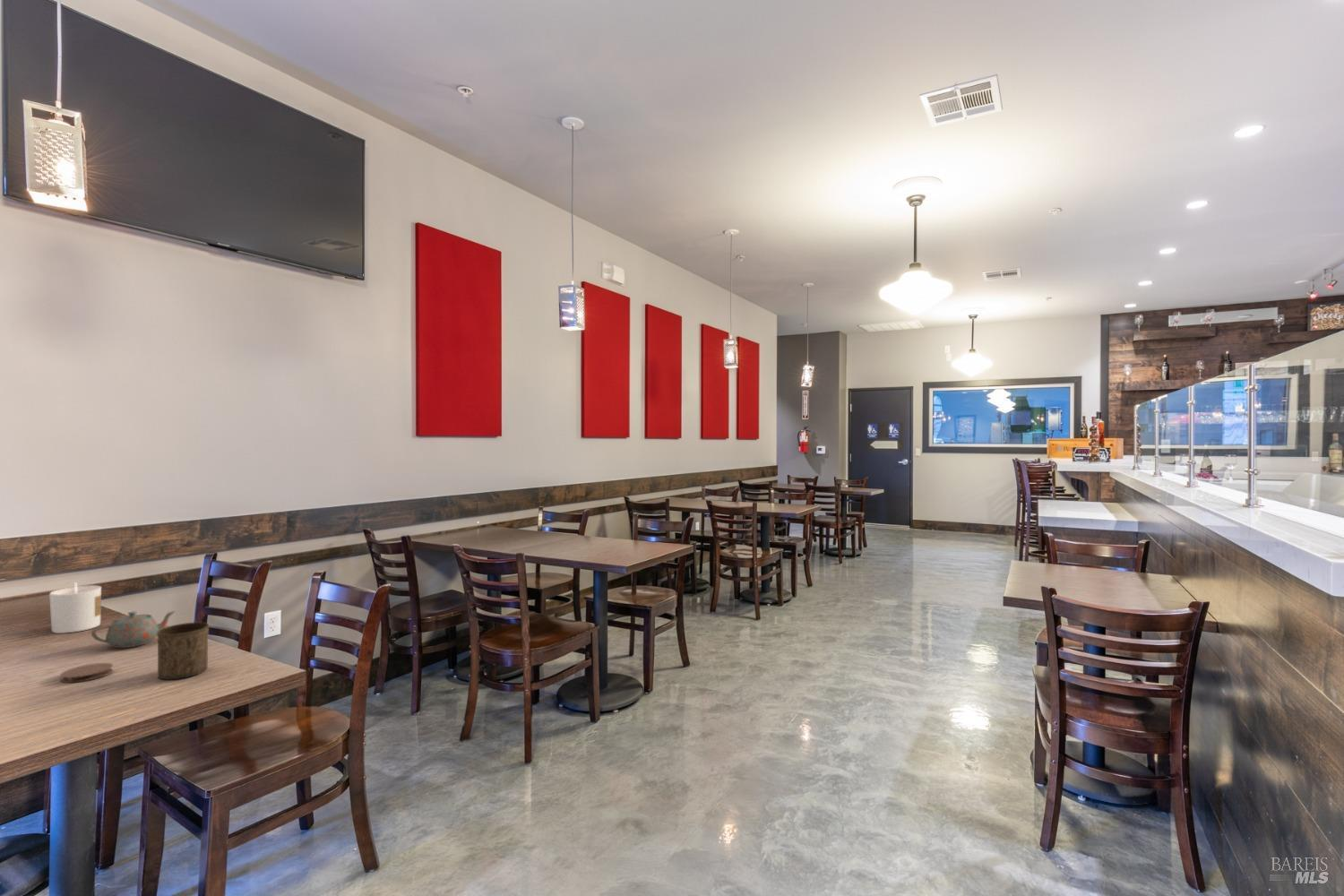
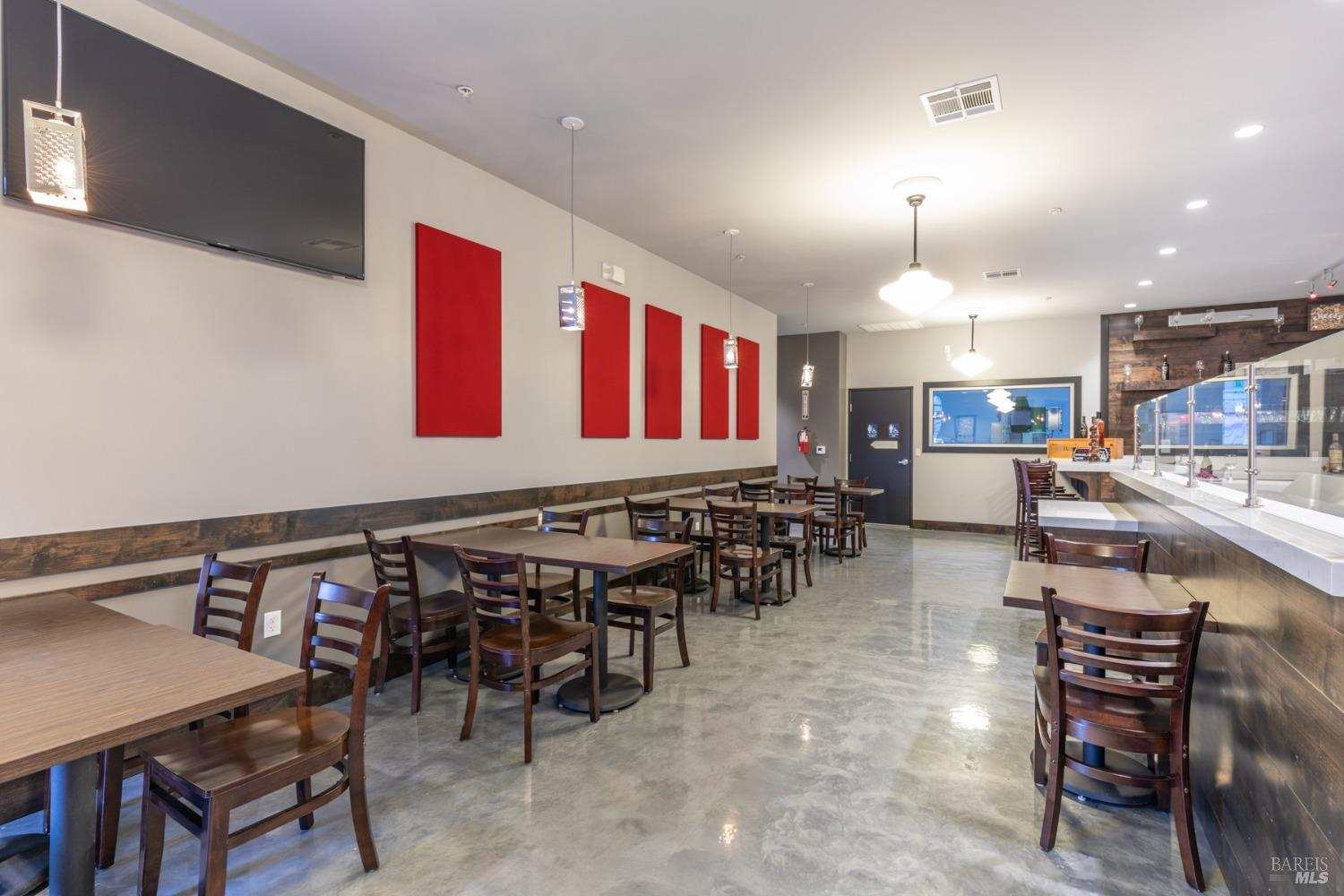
- teapot (135, 627)
- candle (76, 605)
- cup (184, 650)
- coaster (87, 672)
